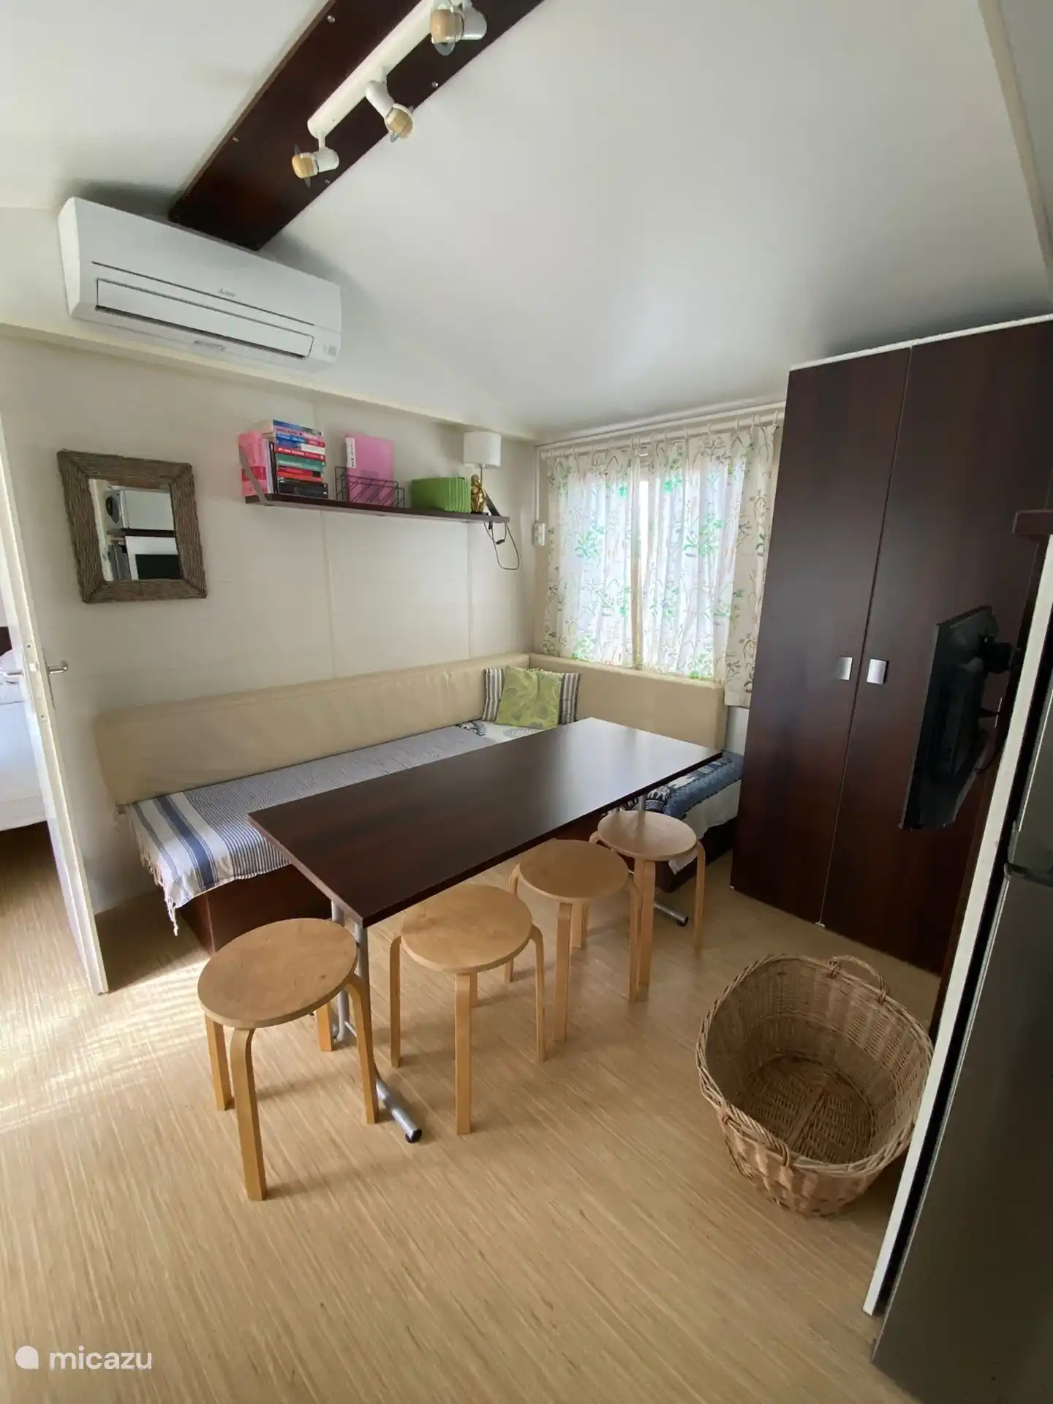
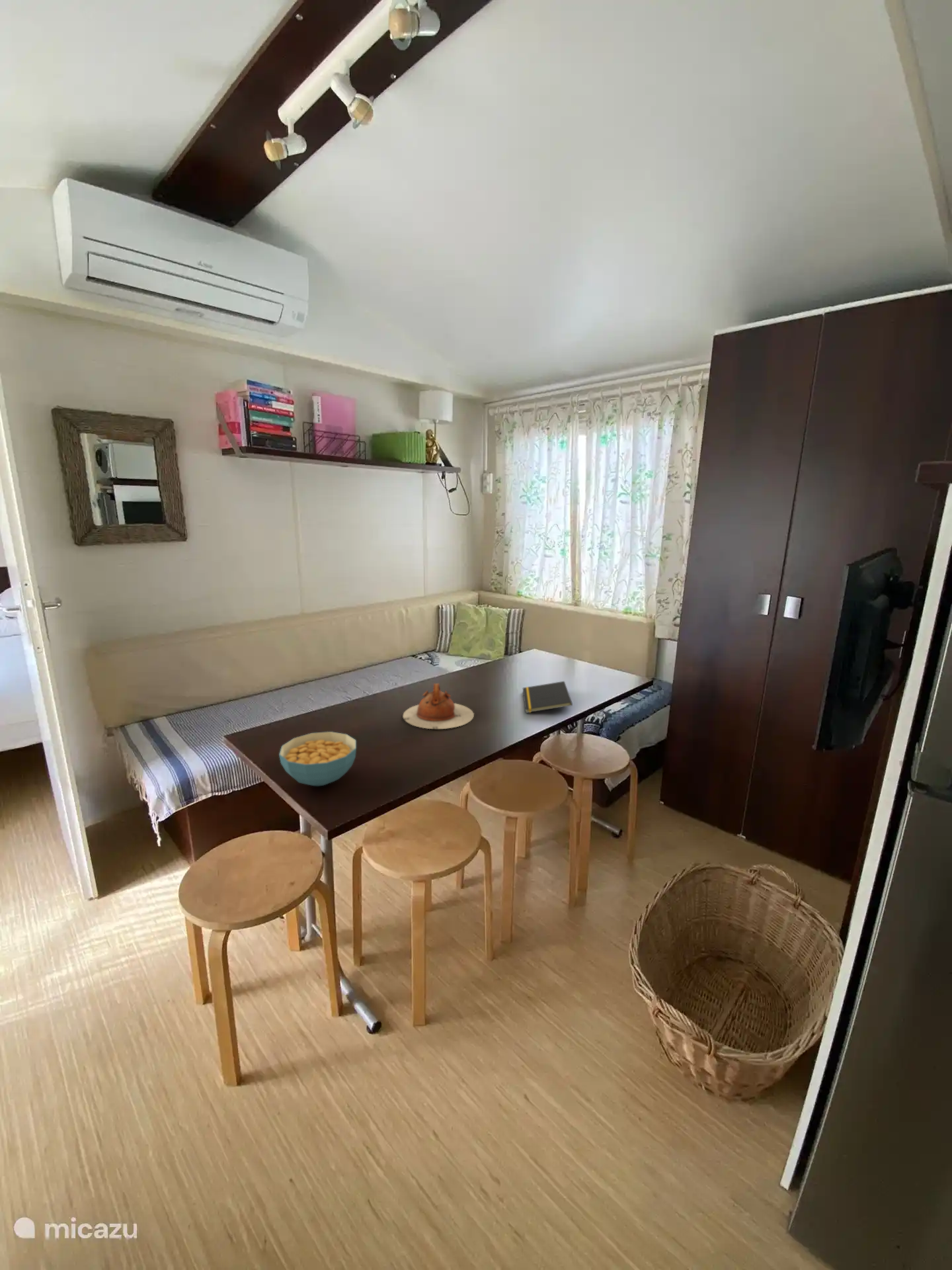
+ teapot (438, 700)
+ cereal bowl (319, 763)
+ notepad (545, 696)
